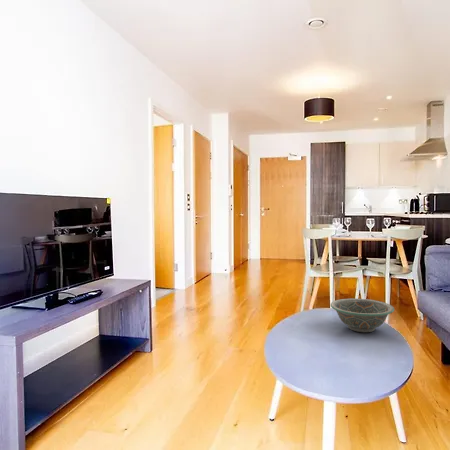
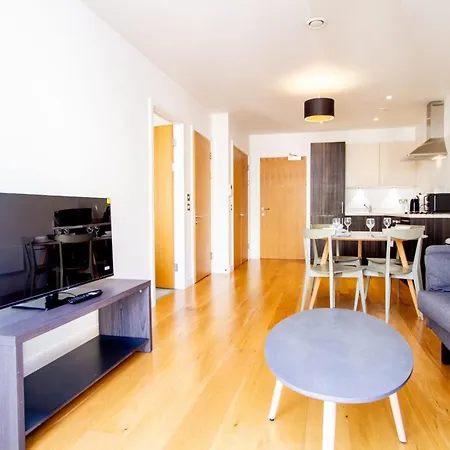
- decorative bowl (361, 317)
